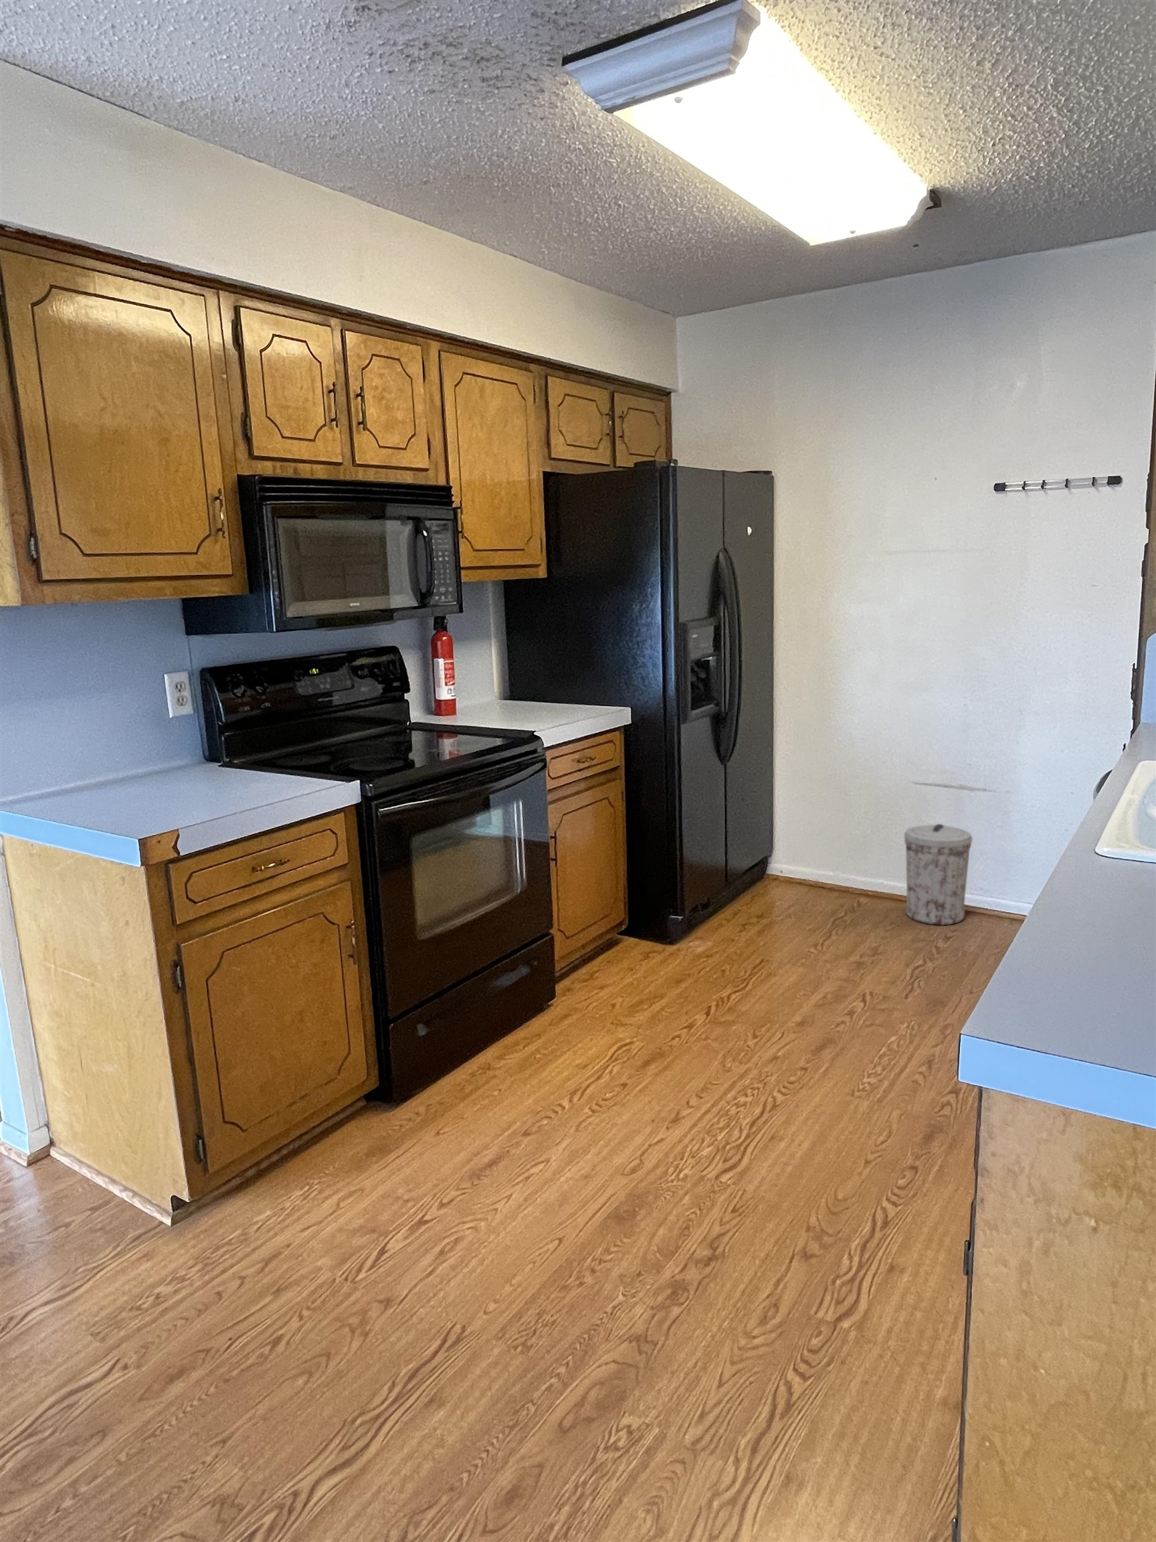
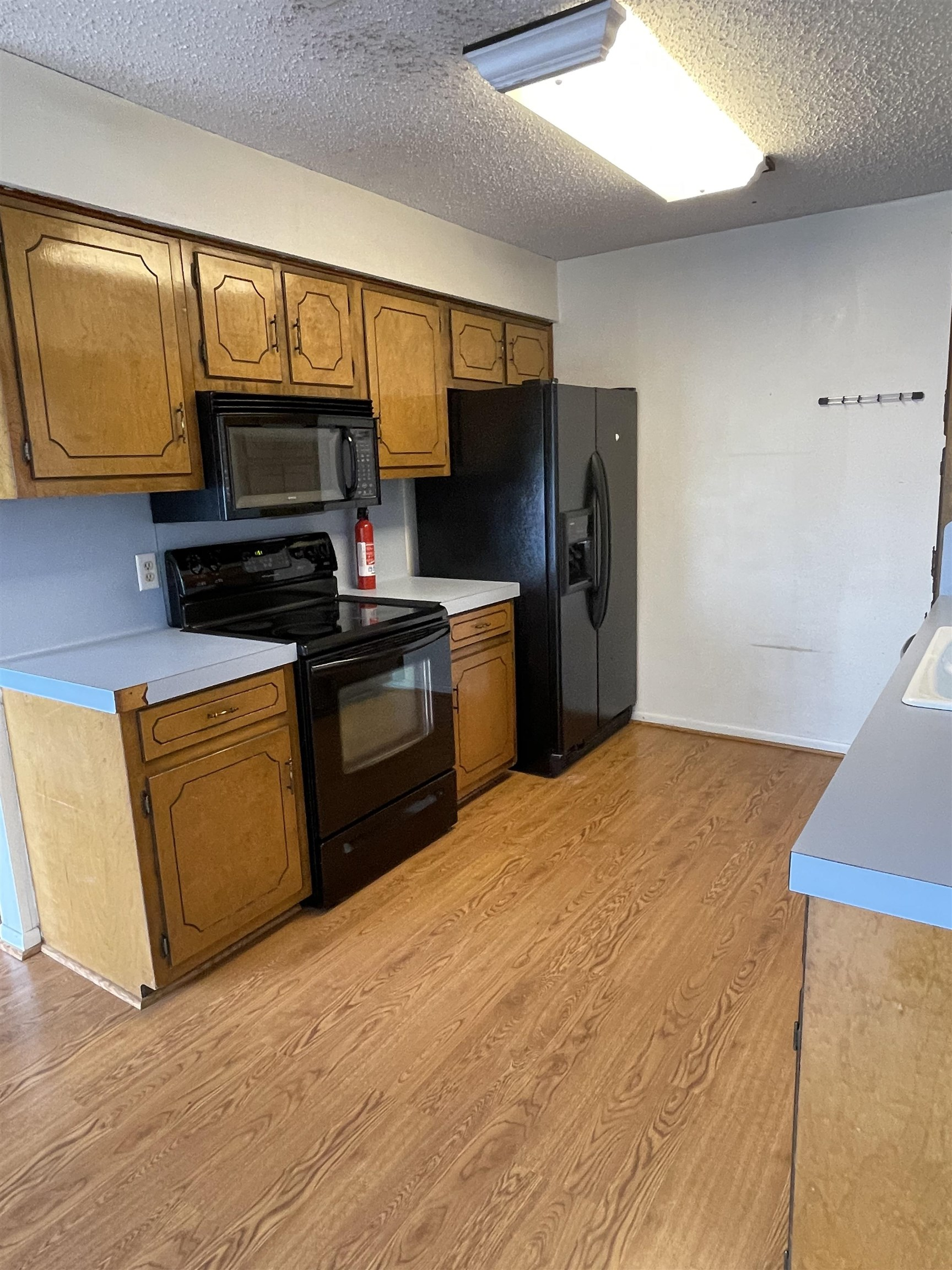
- trash can (936, 871)
